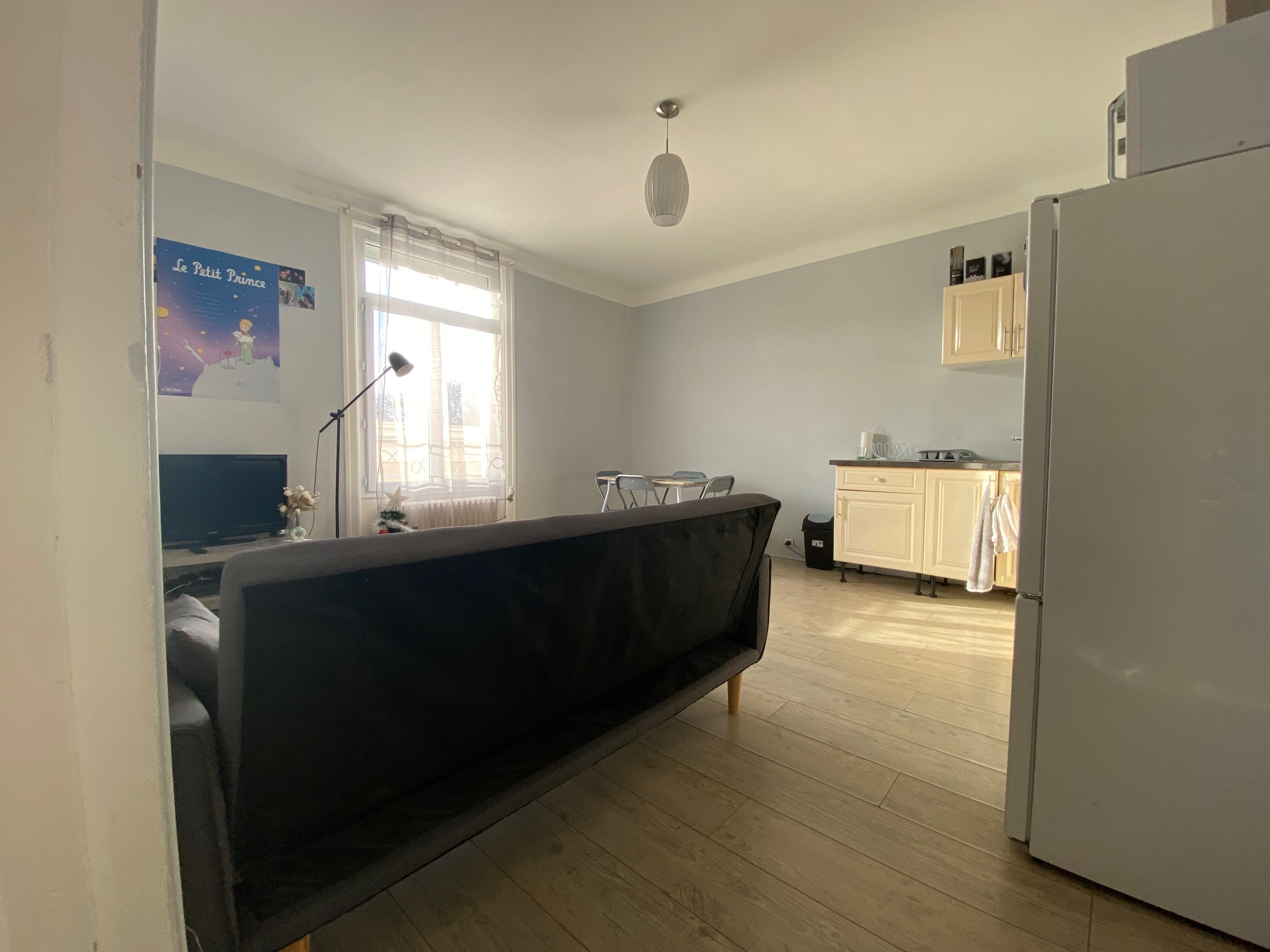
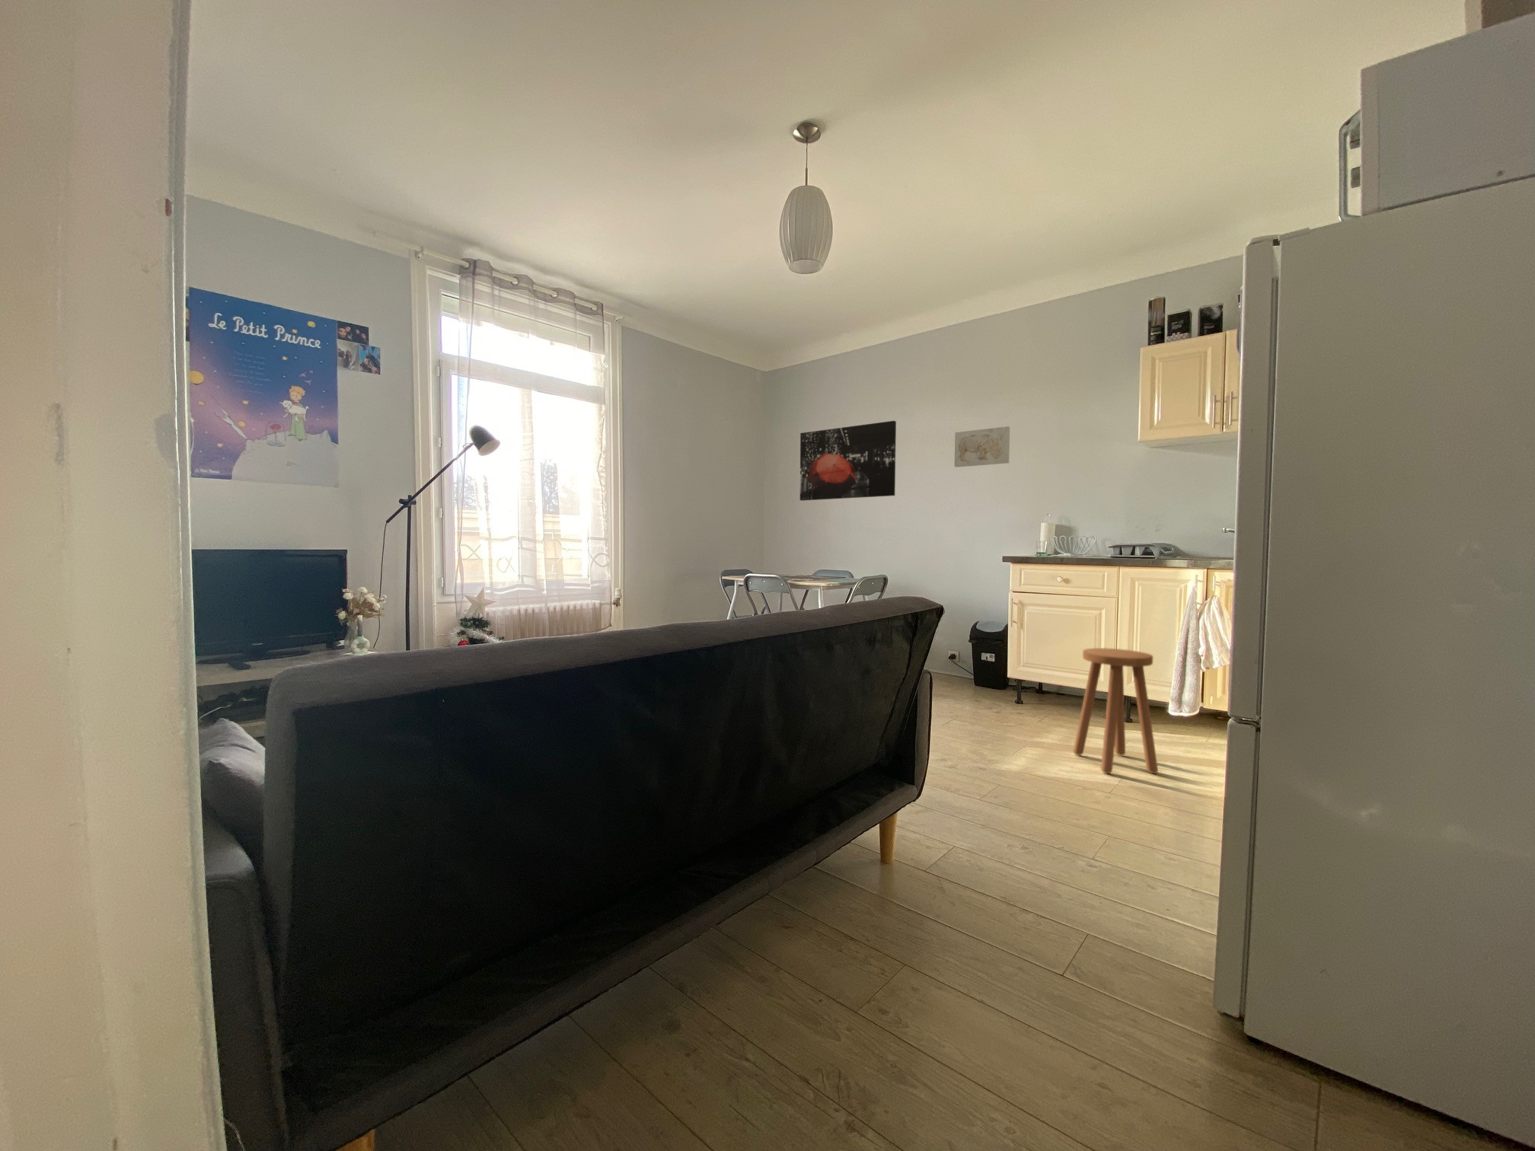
+ wall art (981, 447)
+ wall art (845, 463)
+ stool (1114, 708)
